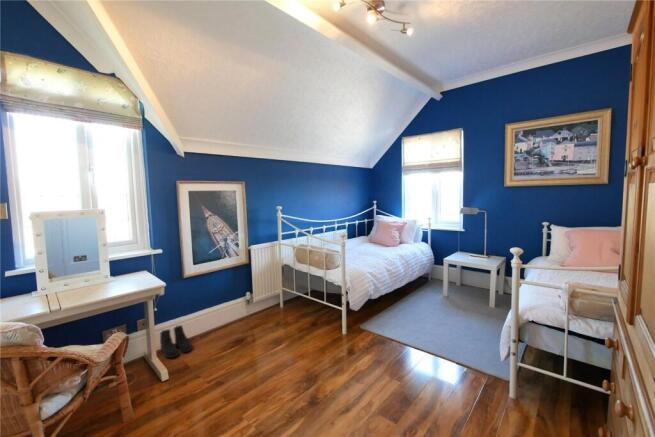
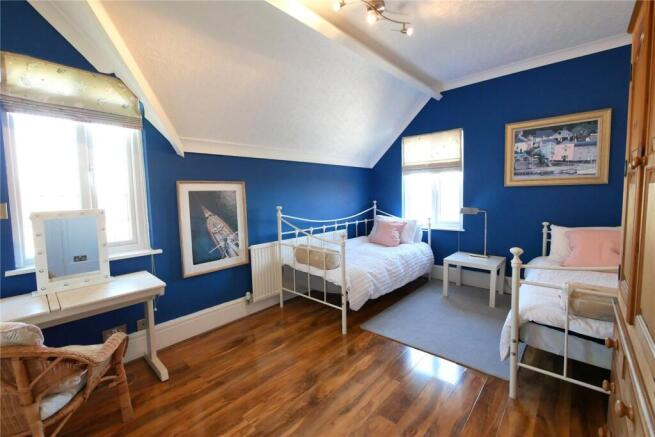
- boots (175, 339)
